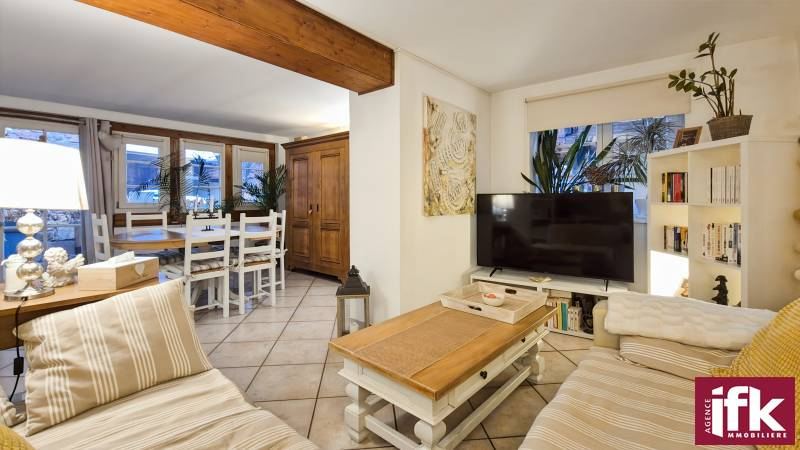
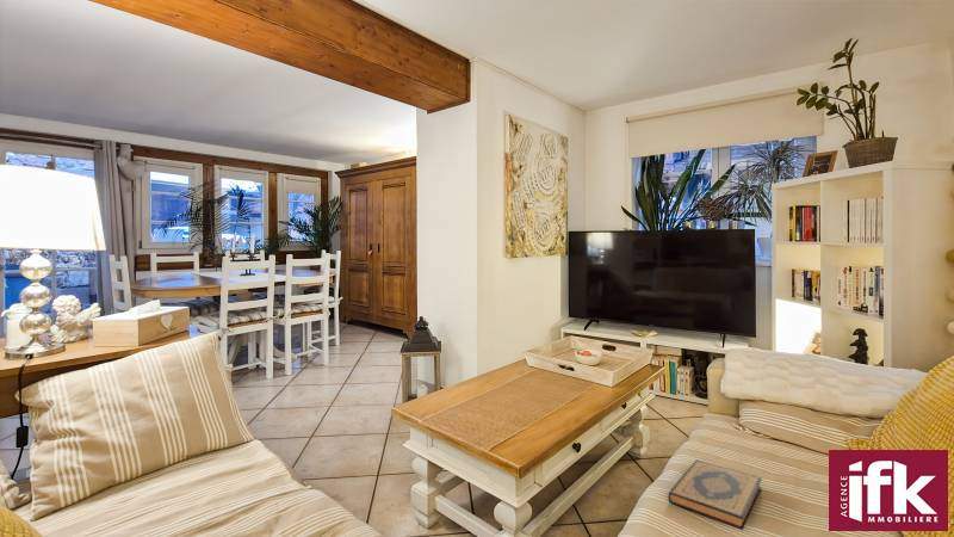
+ hardback book (715, 489)
